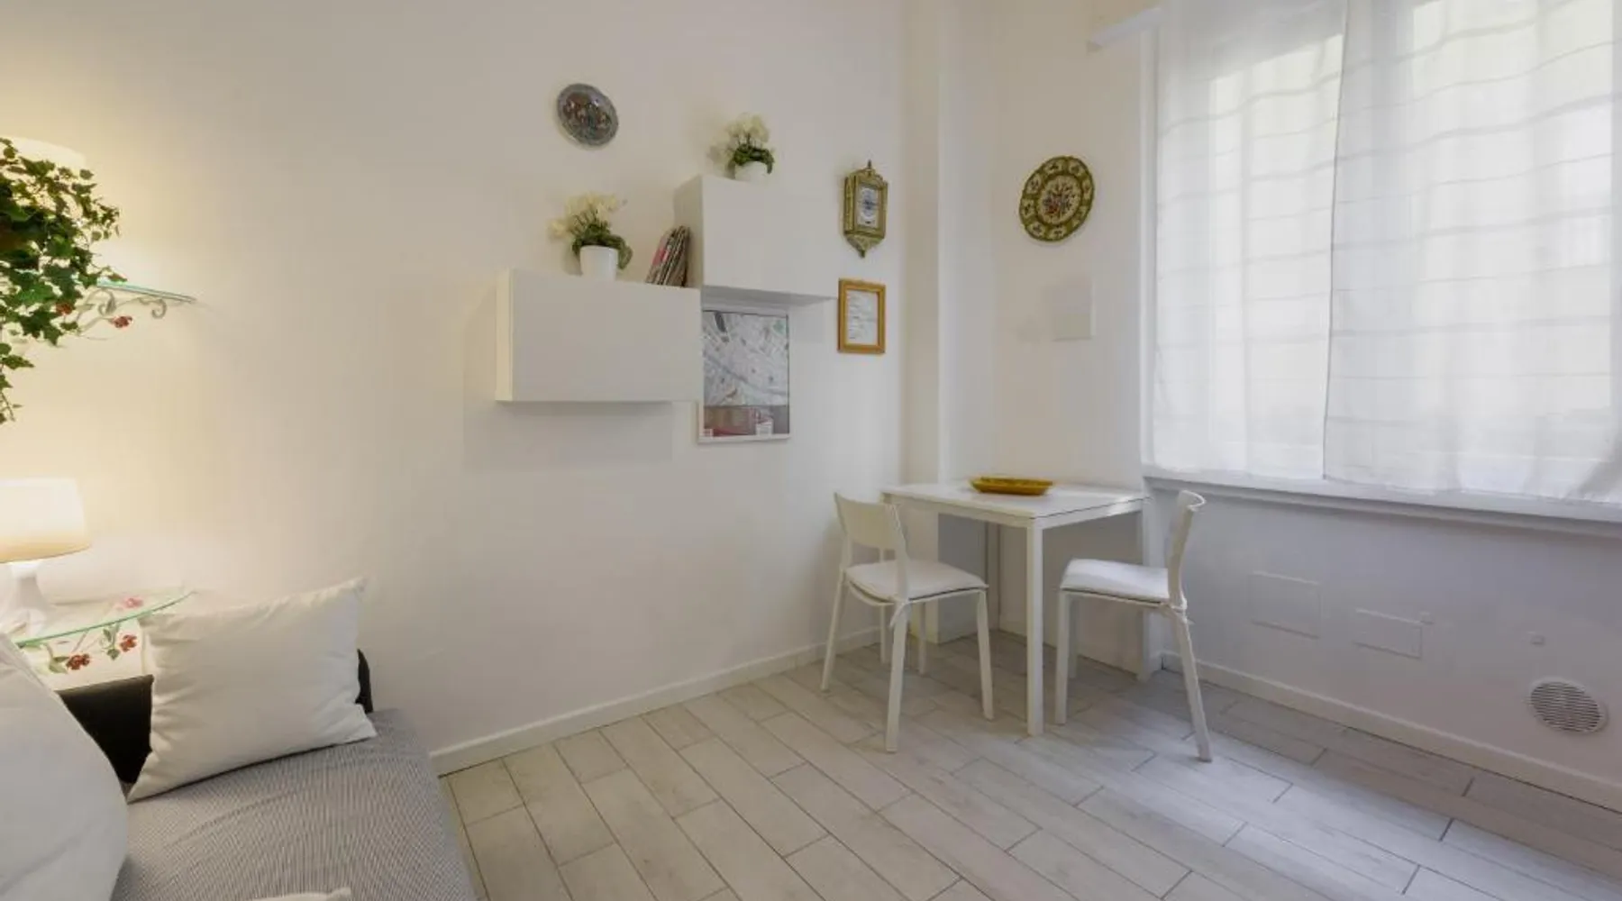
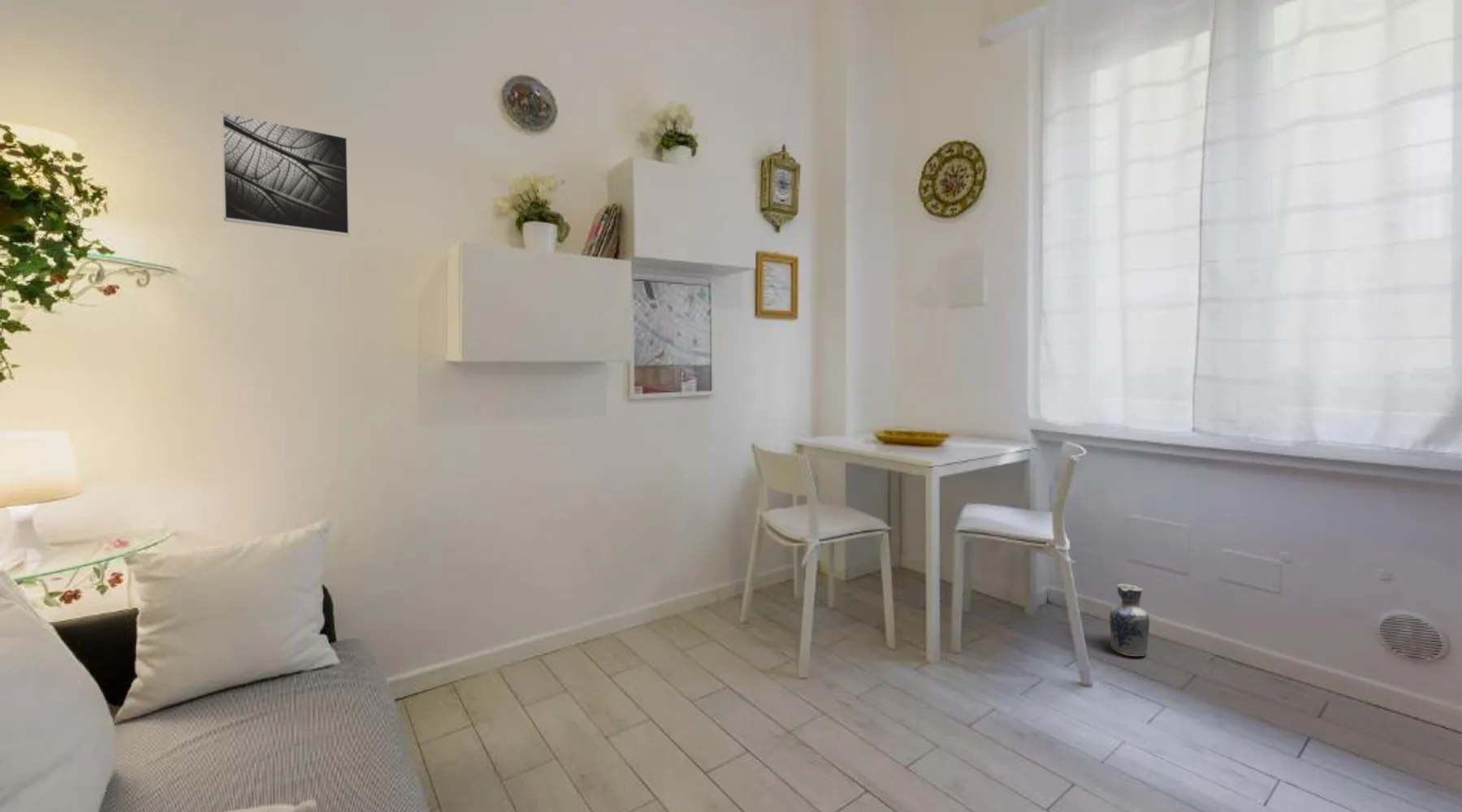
+ ceramic jug (1131, 618)
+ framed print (288, 177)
